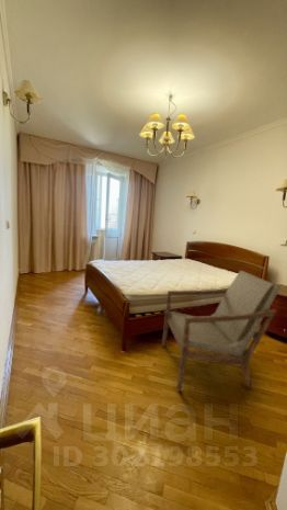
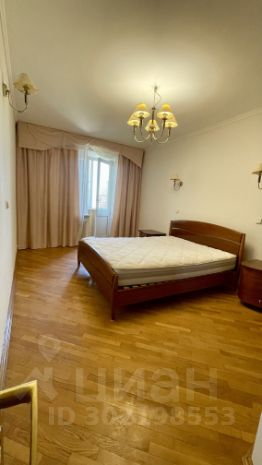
- armchair (214, 321)
